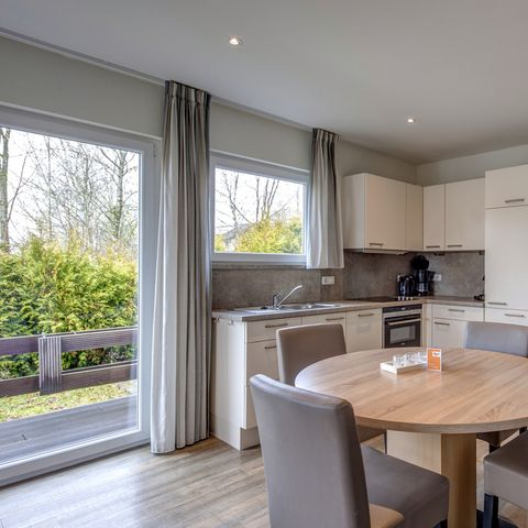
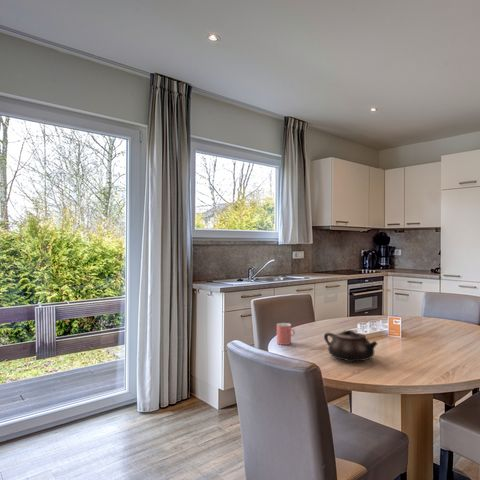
+ teapot (350, 343)
+ cup (286, 334)
